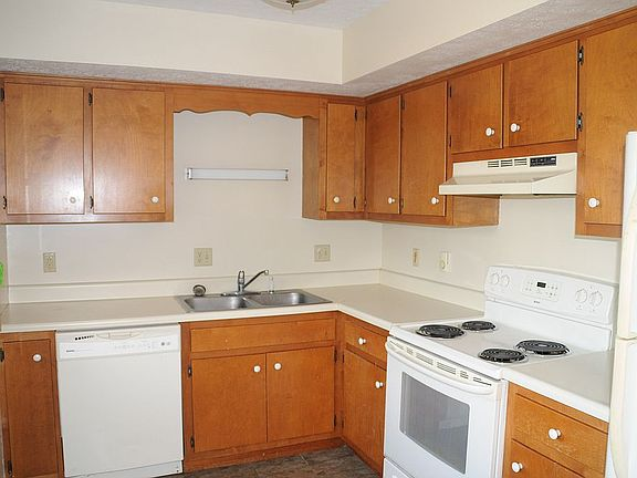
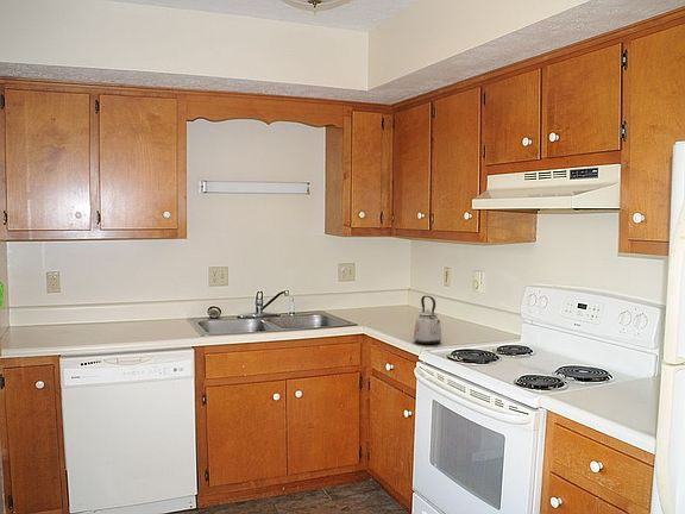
+ kettle (429, 320)
